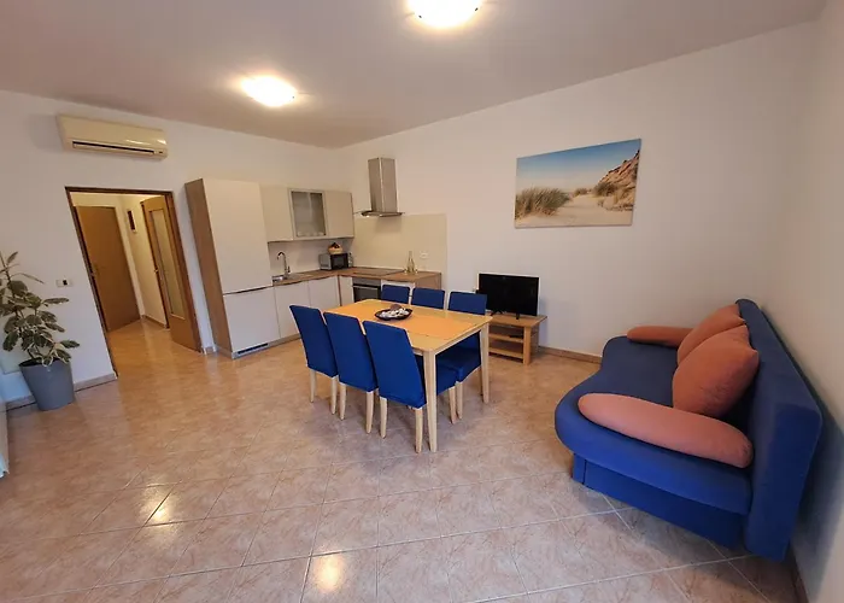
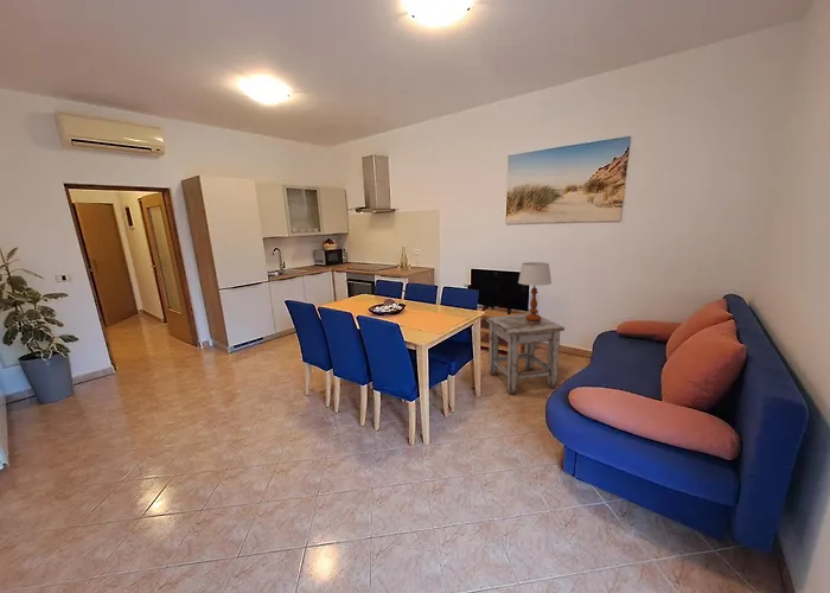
+ stool (522, 353)
+ table lamp (534, 292)
